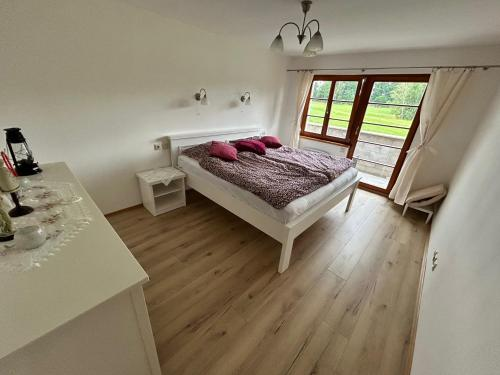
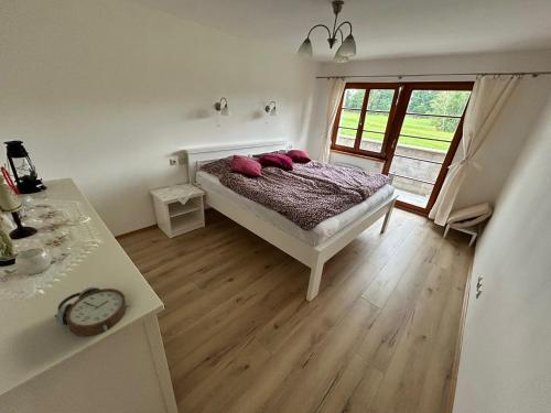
+ alarm clock (91, 307)
